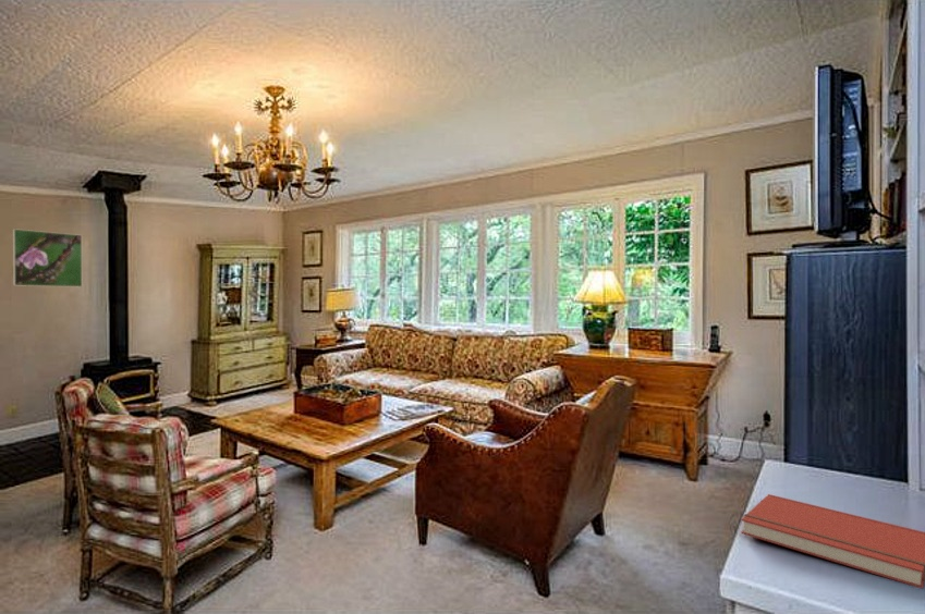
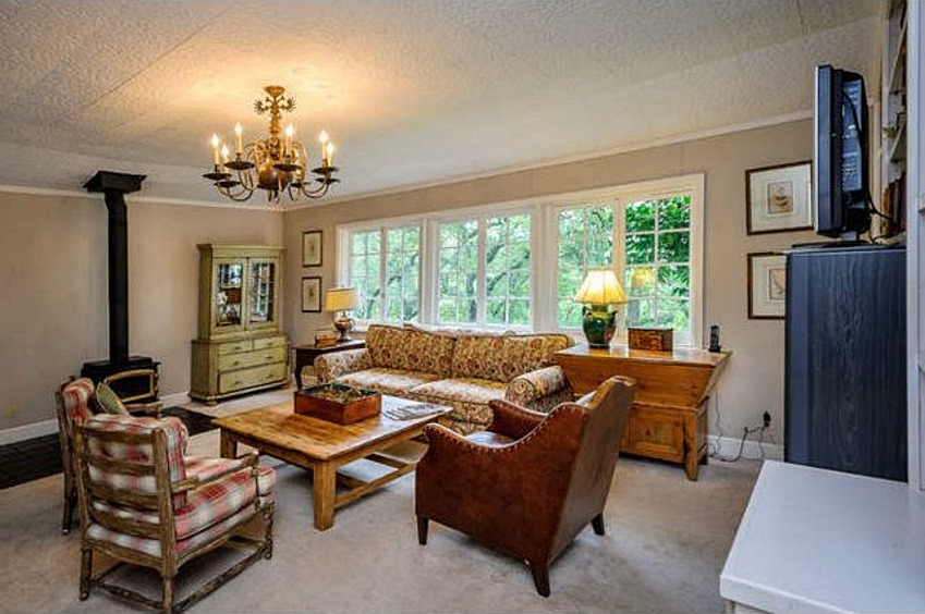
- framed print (49, 259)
- book (832, 532)
